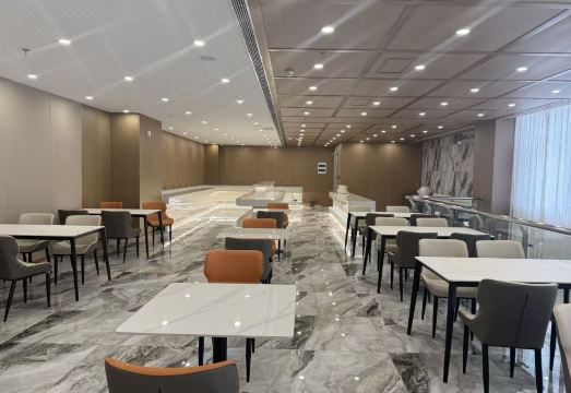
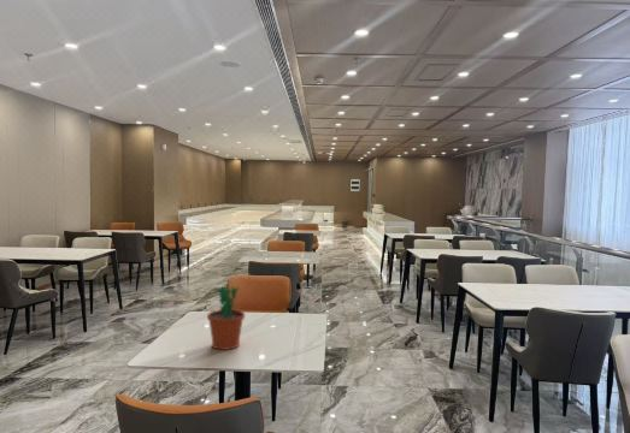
+ flower pot (225, 315)
